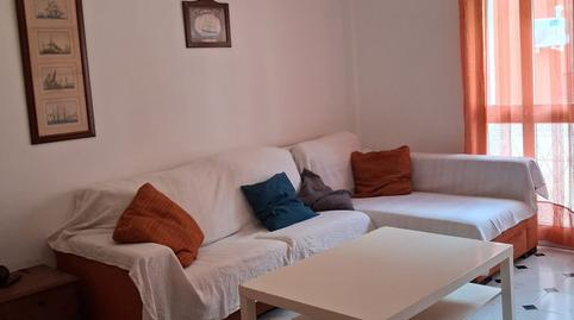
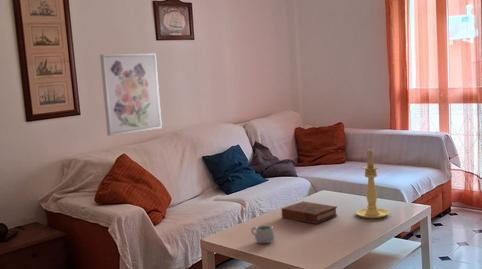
+ wall art (132, 93)
+ book (309, 212)
+ candle holder (371, 181)
+ mug (262, 234)
